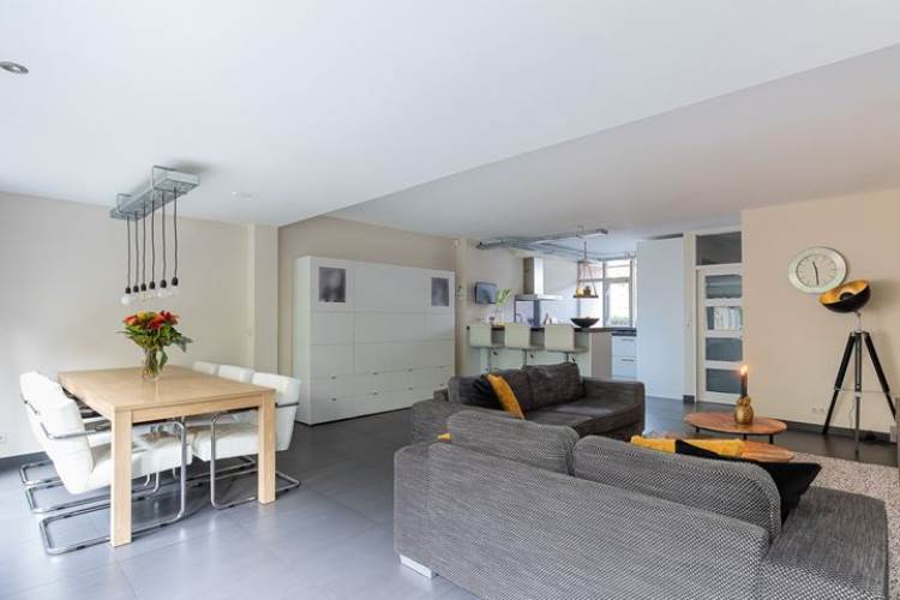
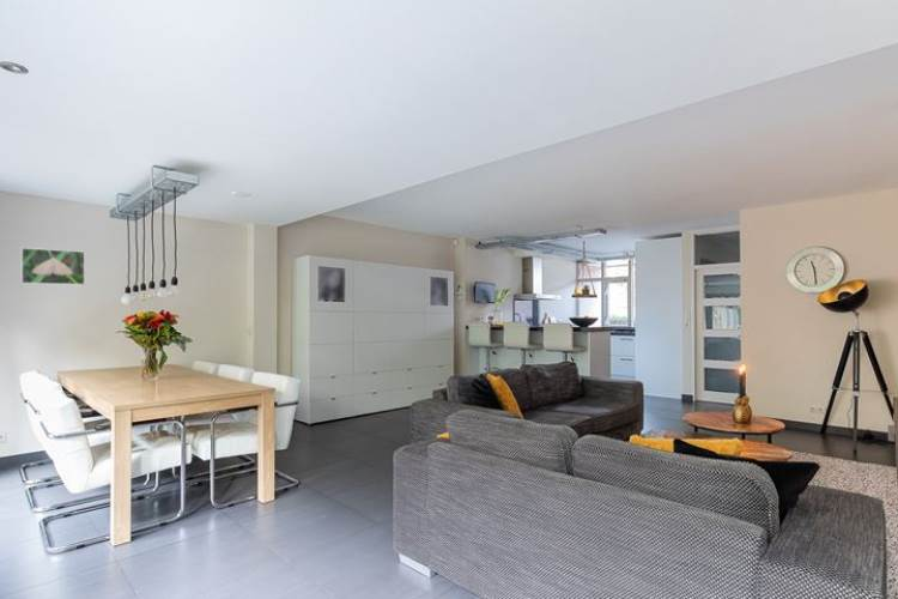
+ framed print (54, 266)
